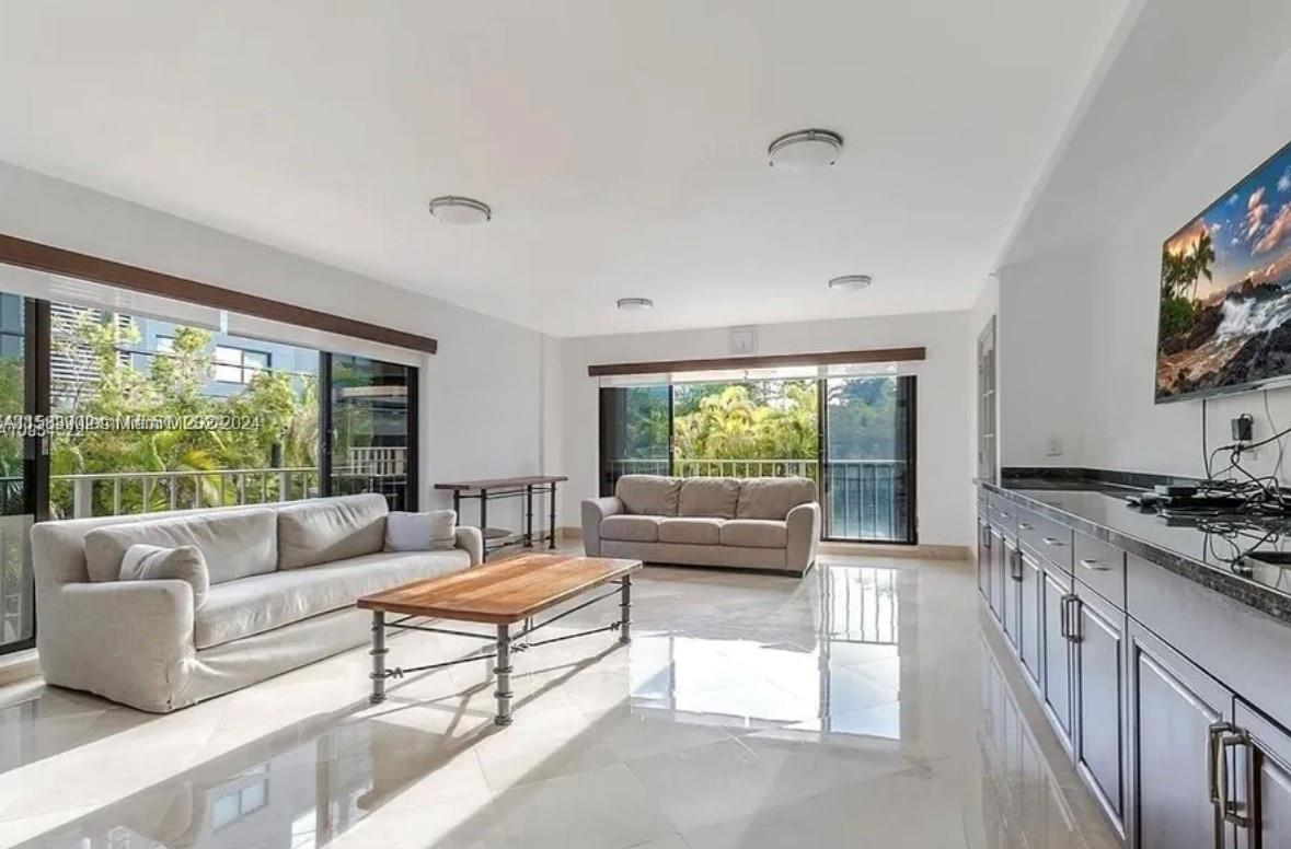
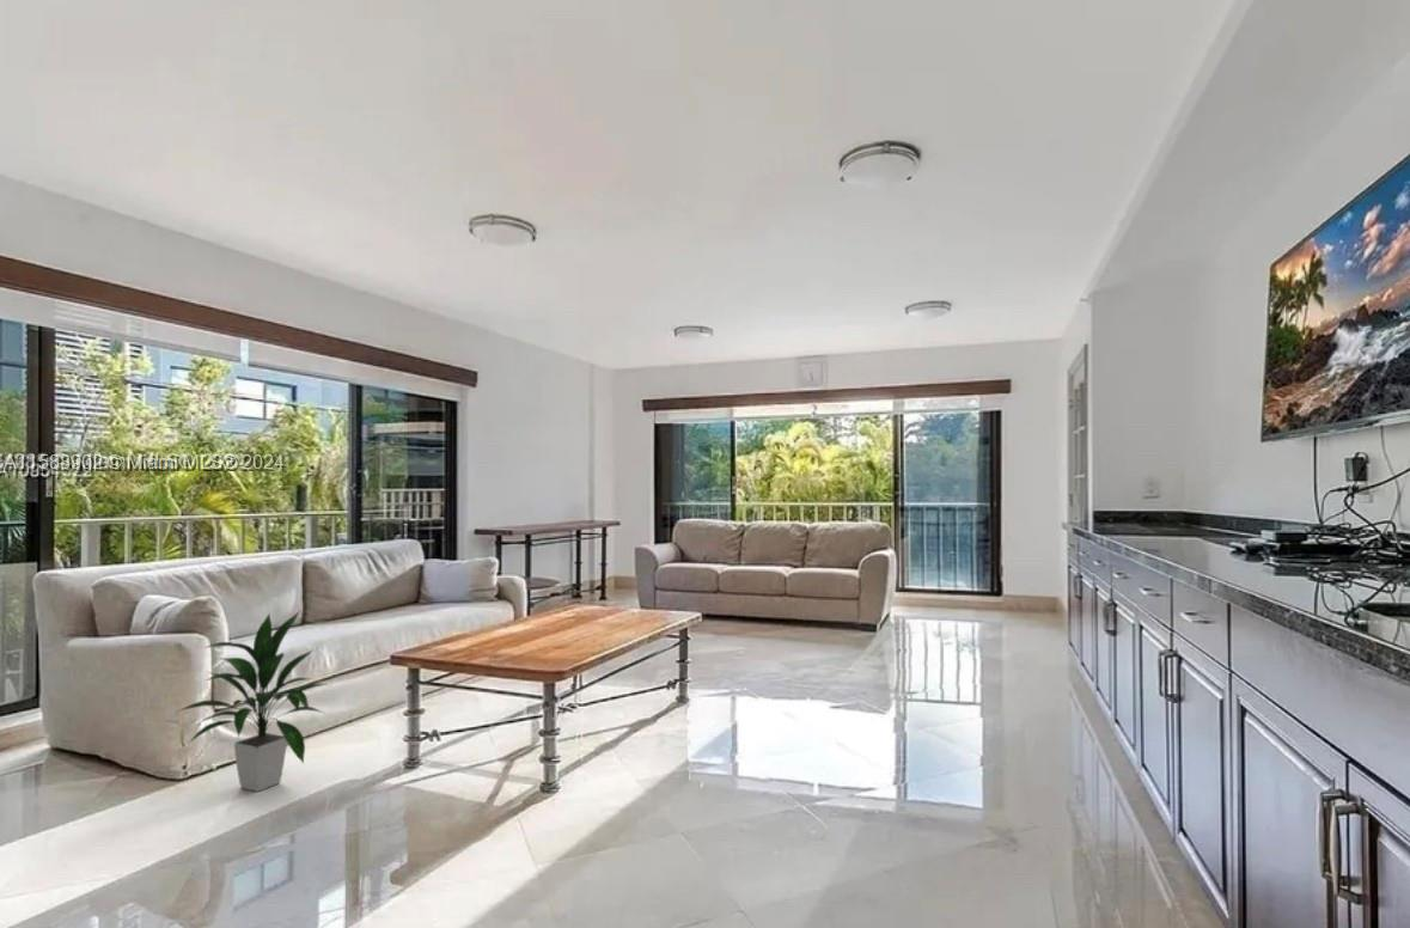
+ indoor plant (261, 701)
